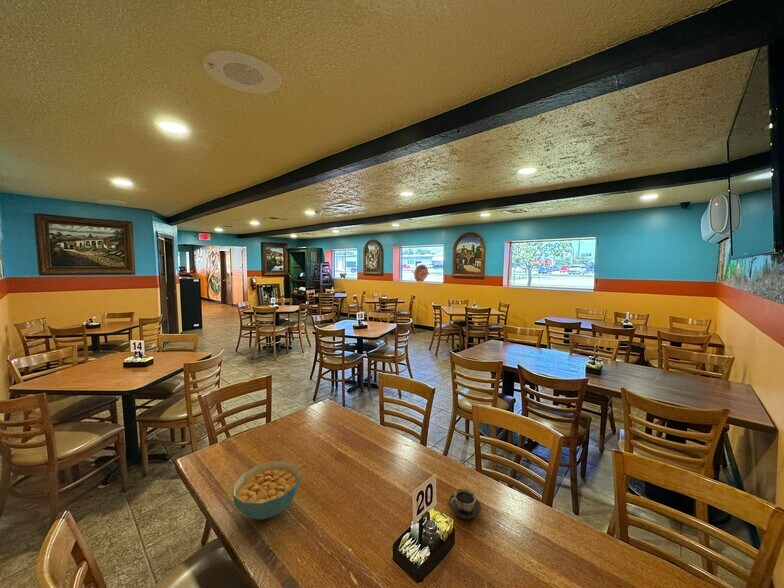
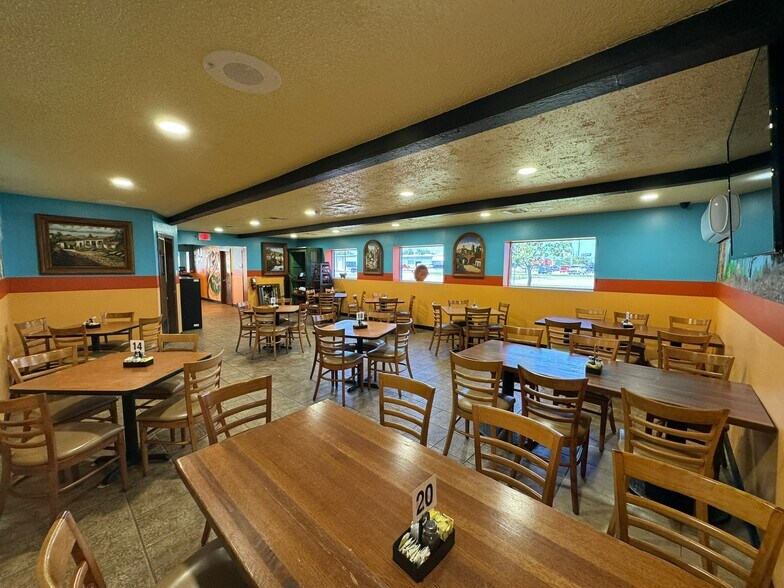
- cereal bowl (268, 494)
- cup (464, 503)
